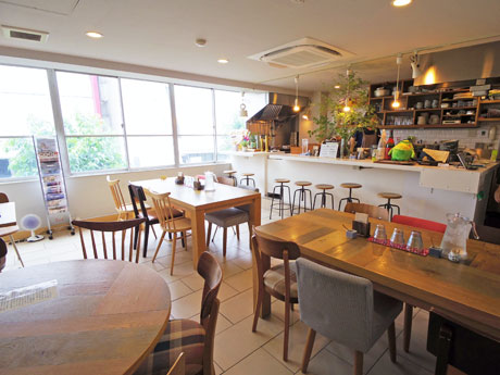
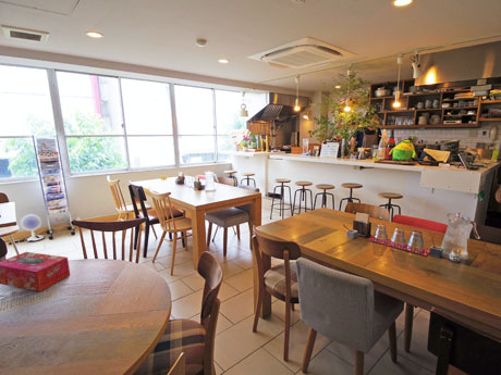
+ tissue box (32, 270)
